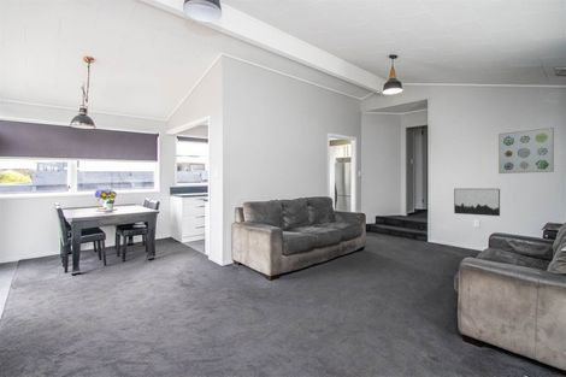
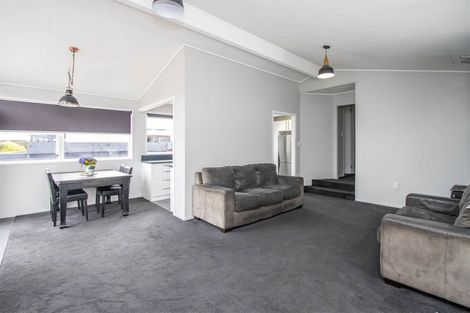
- wall art (476, 201)
- wall art (524, 152)
